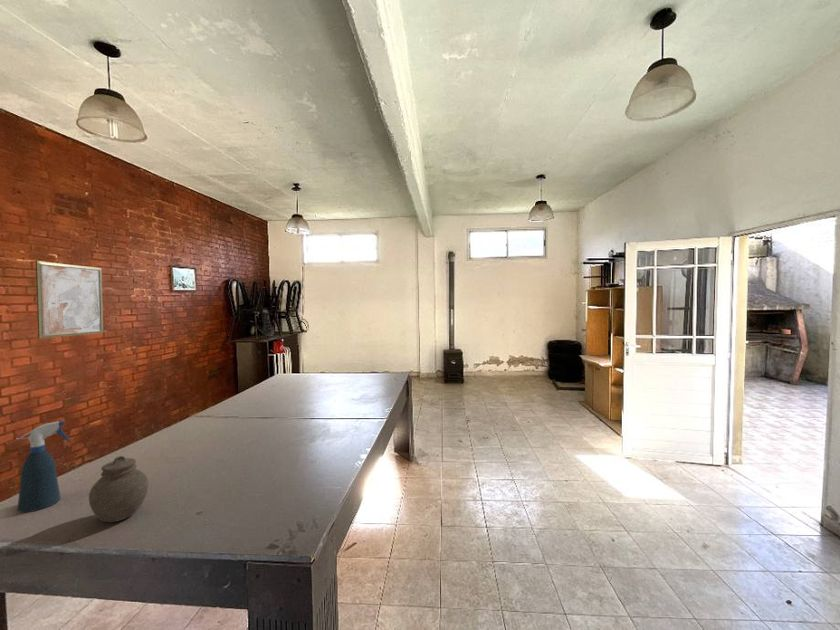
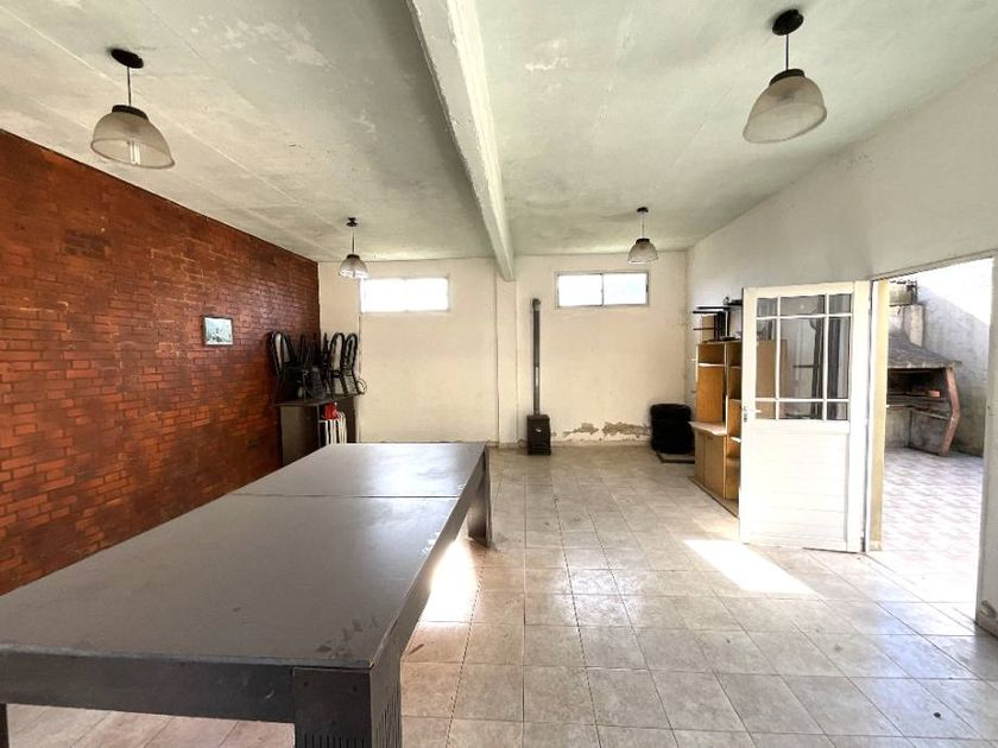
- wall art (73, 300)
- spray bottle (41, 463)
- jar (119, 486)
